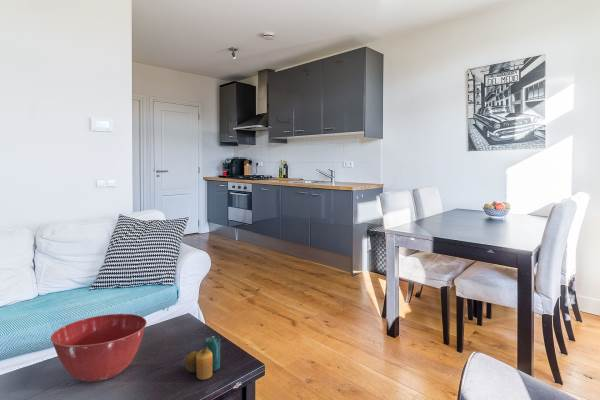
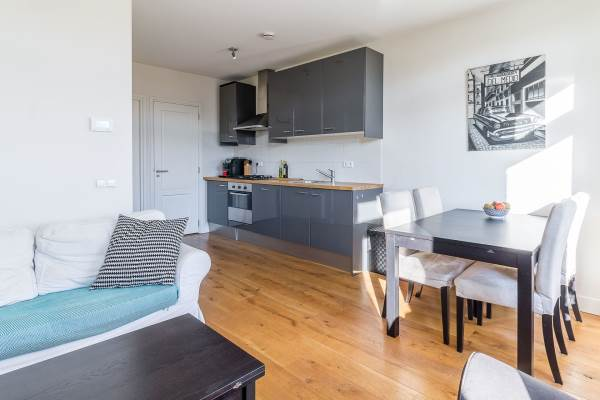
- candle (201, 356)
- mixing bowl (102, 349)
